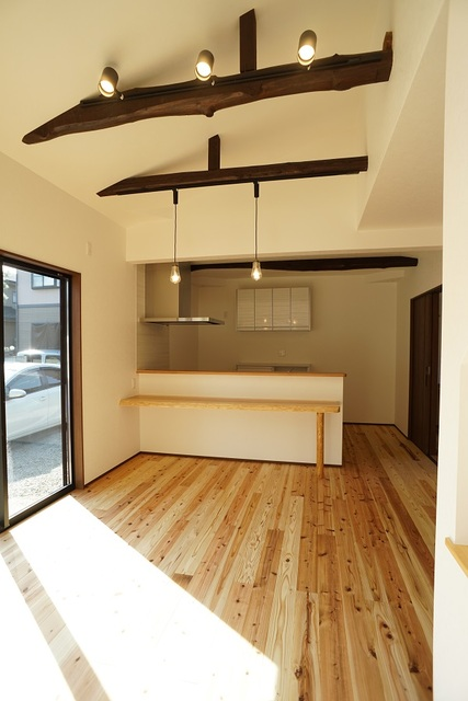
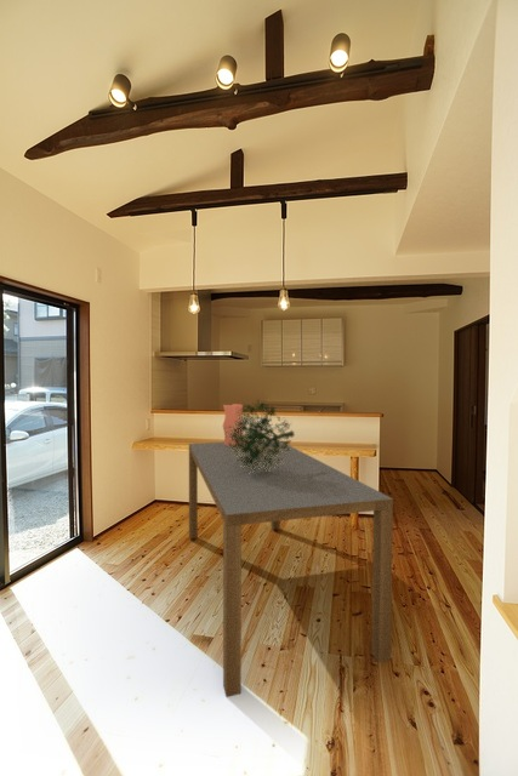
+ dining table (261, 521)
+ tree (263, 434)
+ vase (233, 423)
